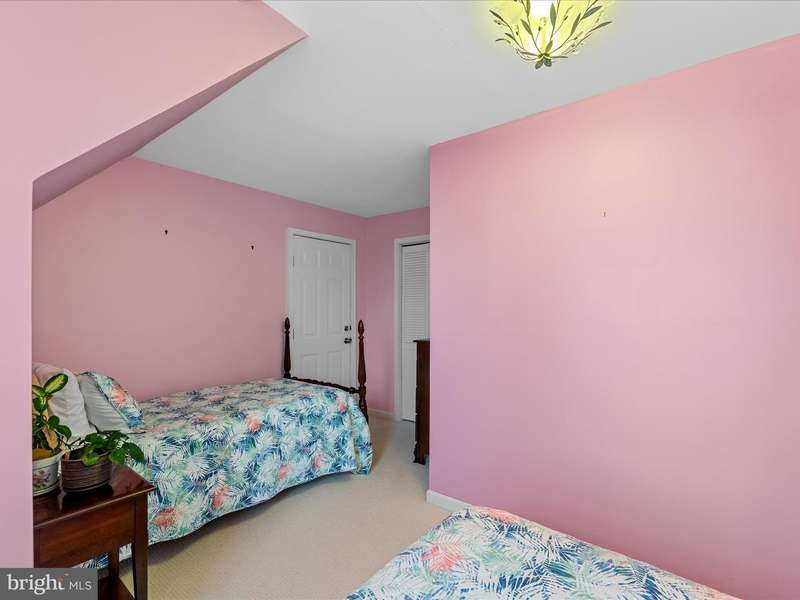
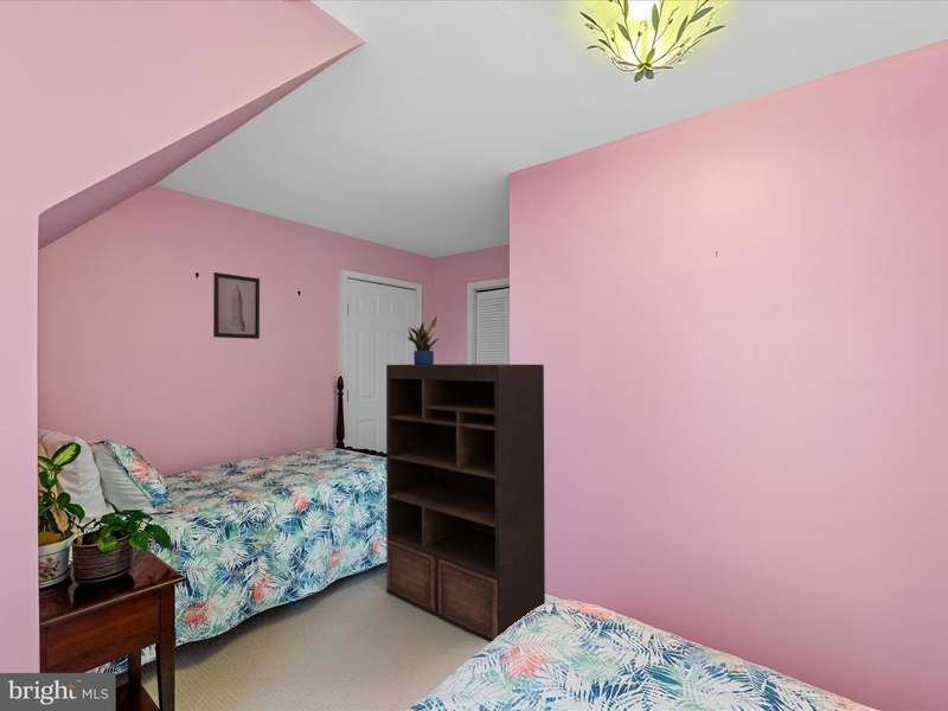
+ wall art (237, 306)
+ potted plant (424, 338)
+ bookshelf (461, 482)
